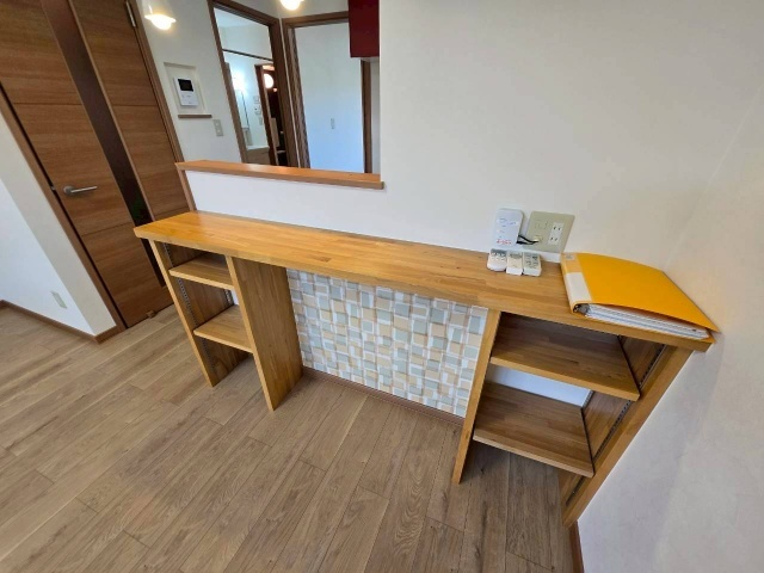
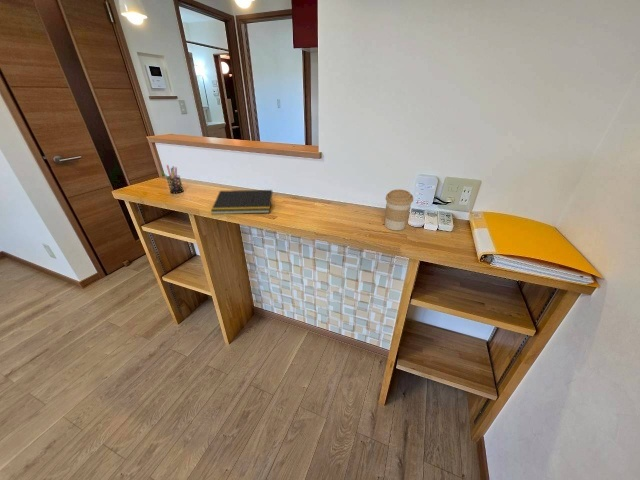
+ coffee cup (397, 209)
+ pen holder (171, 179)
+ notepad (243, 201)
